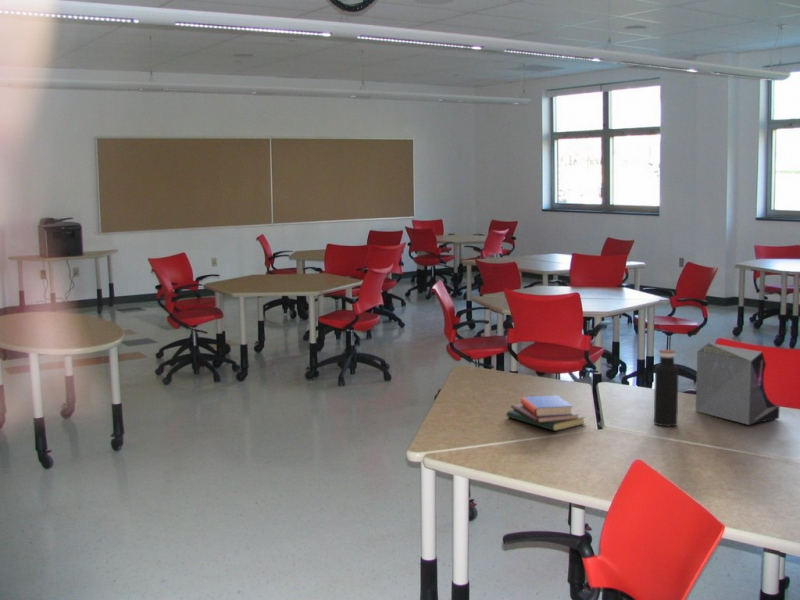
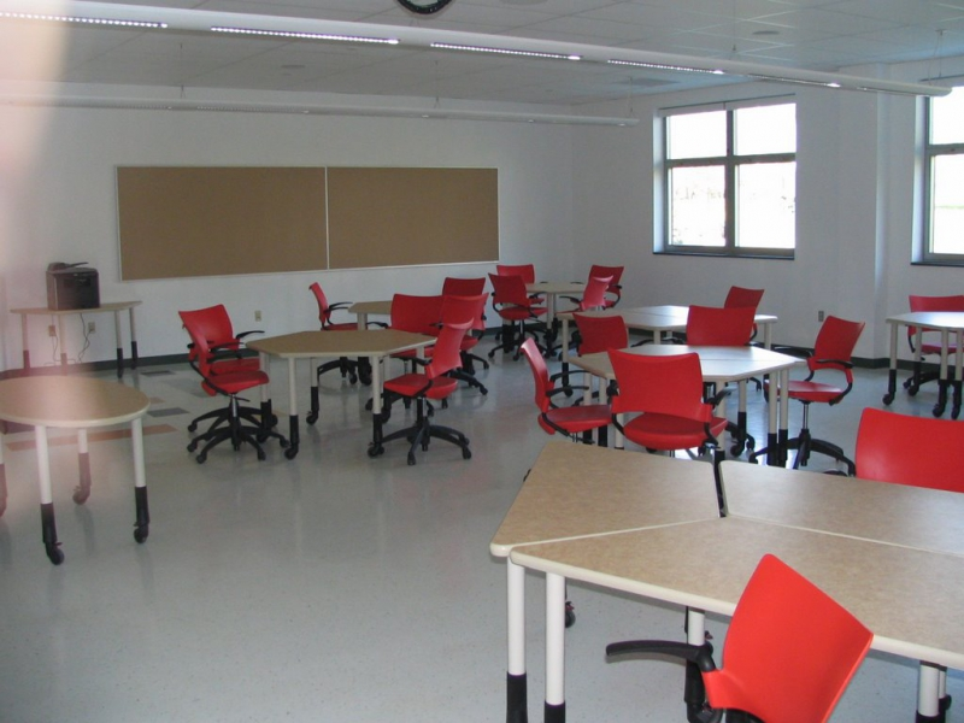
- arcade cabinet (737, 380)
- water bottle (666, 387)
- book (544, 410)
